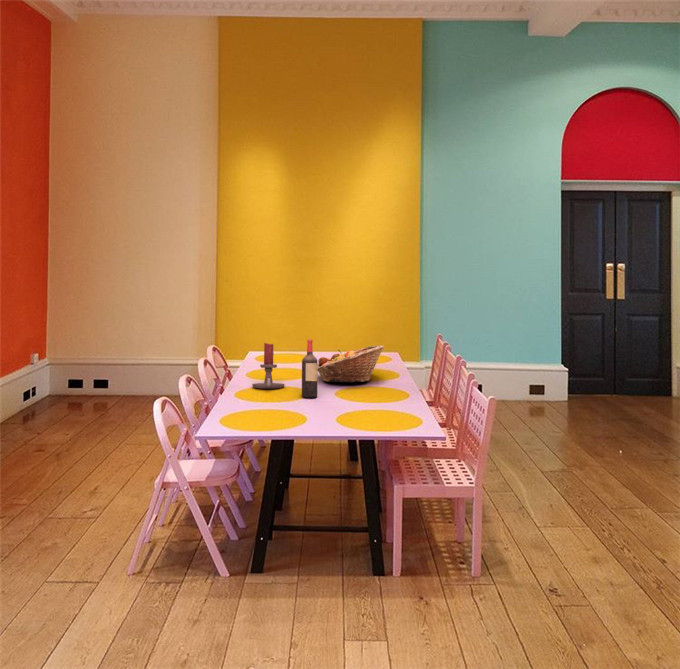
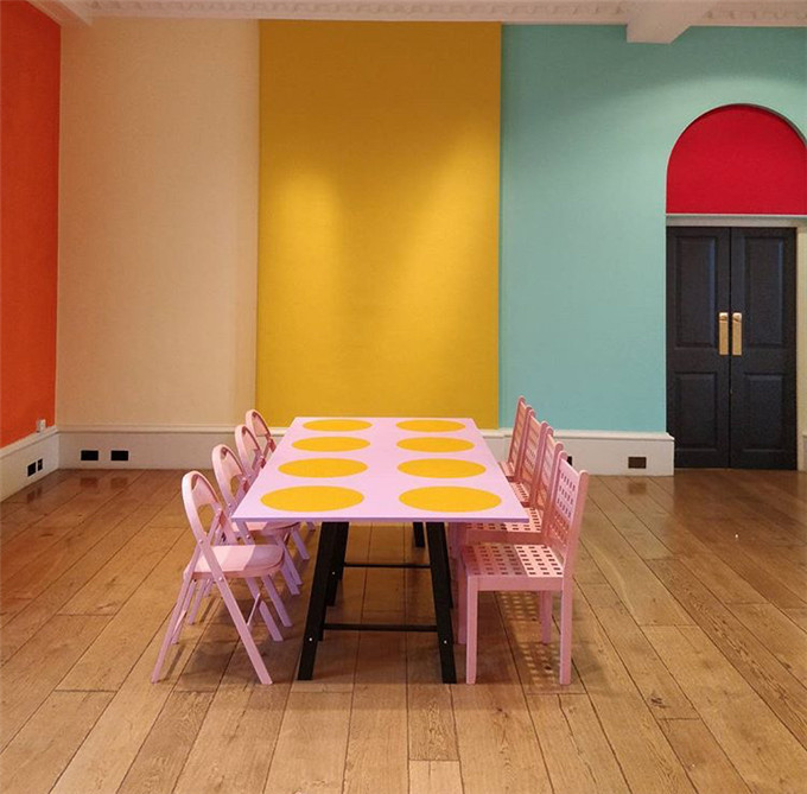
- wine bottle (309, 368)
- fruit basket (349, 363)
- candle holder (268, 365)
